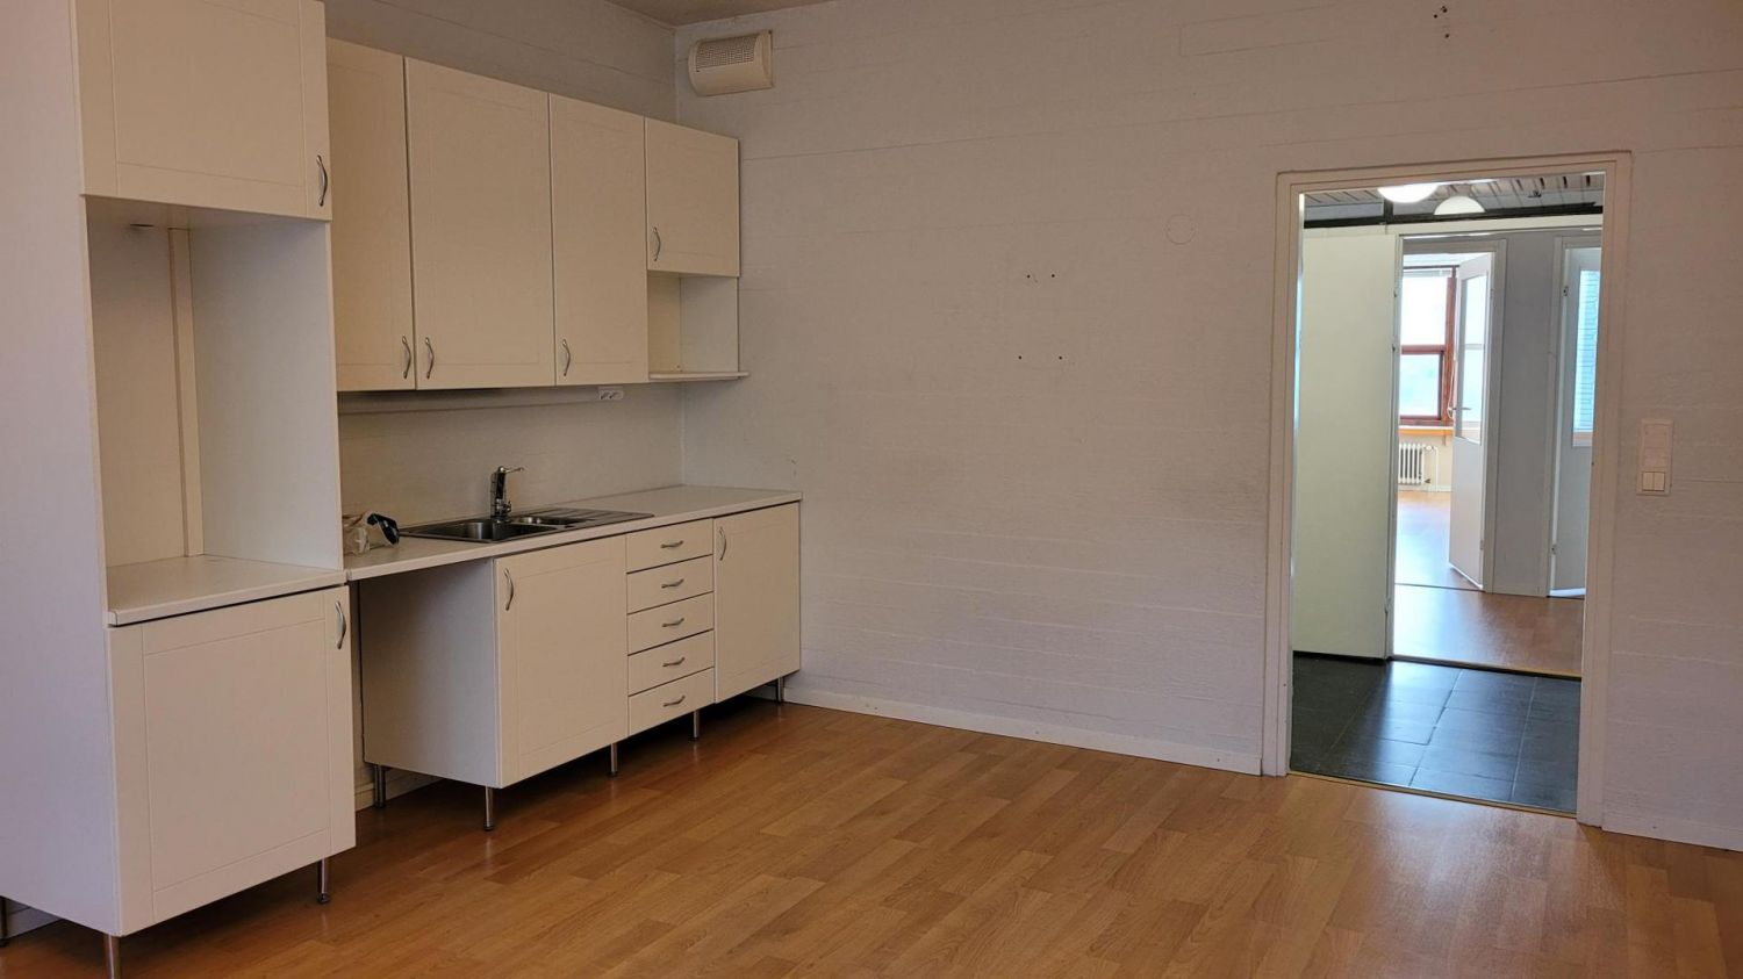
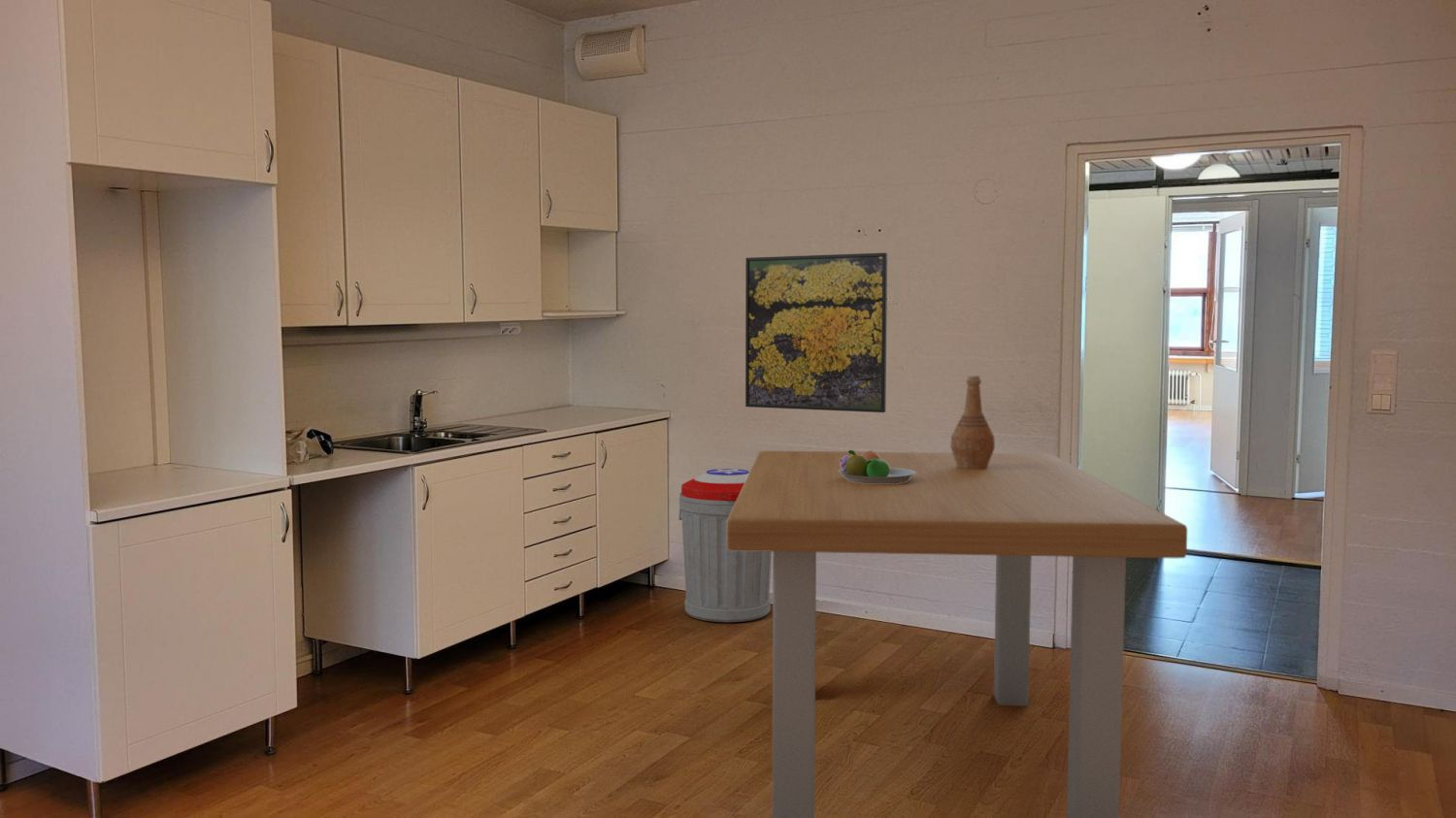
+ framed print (813, 333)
+ vase (973, 420)
+ dining table (921, 553)
+ fruit bowl (875, 464)
+ trash can (726, 540)
